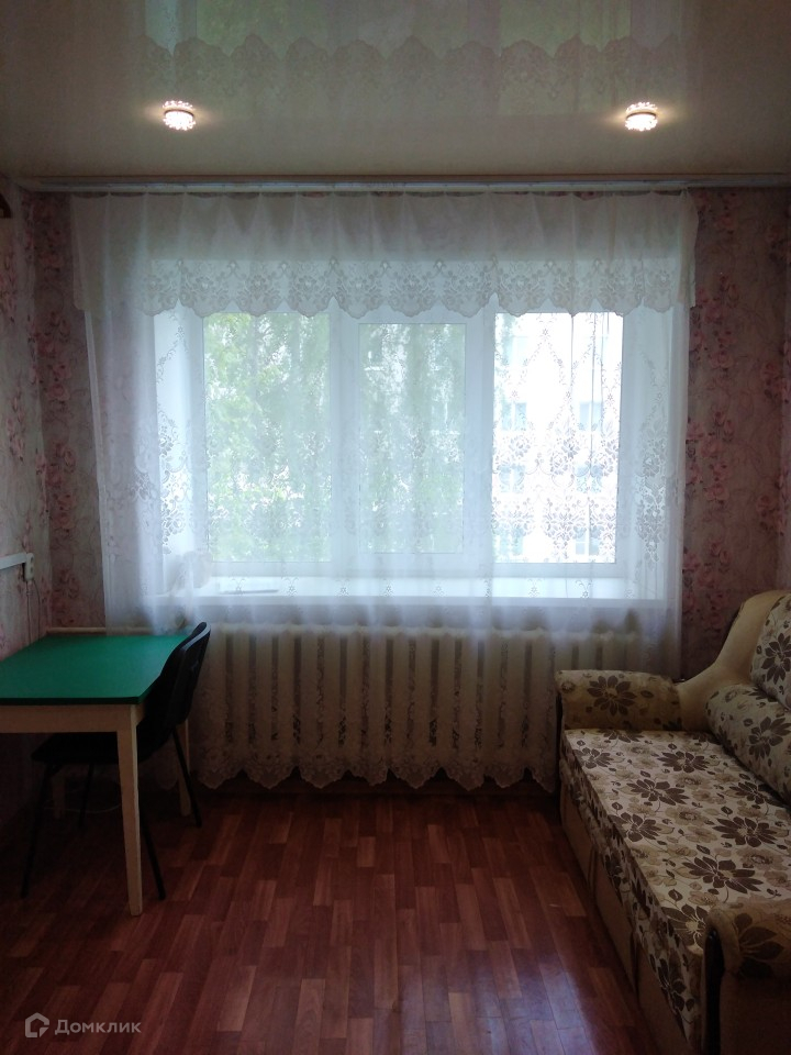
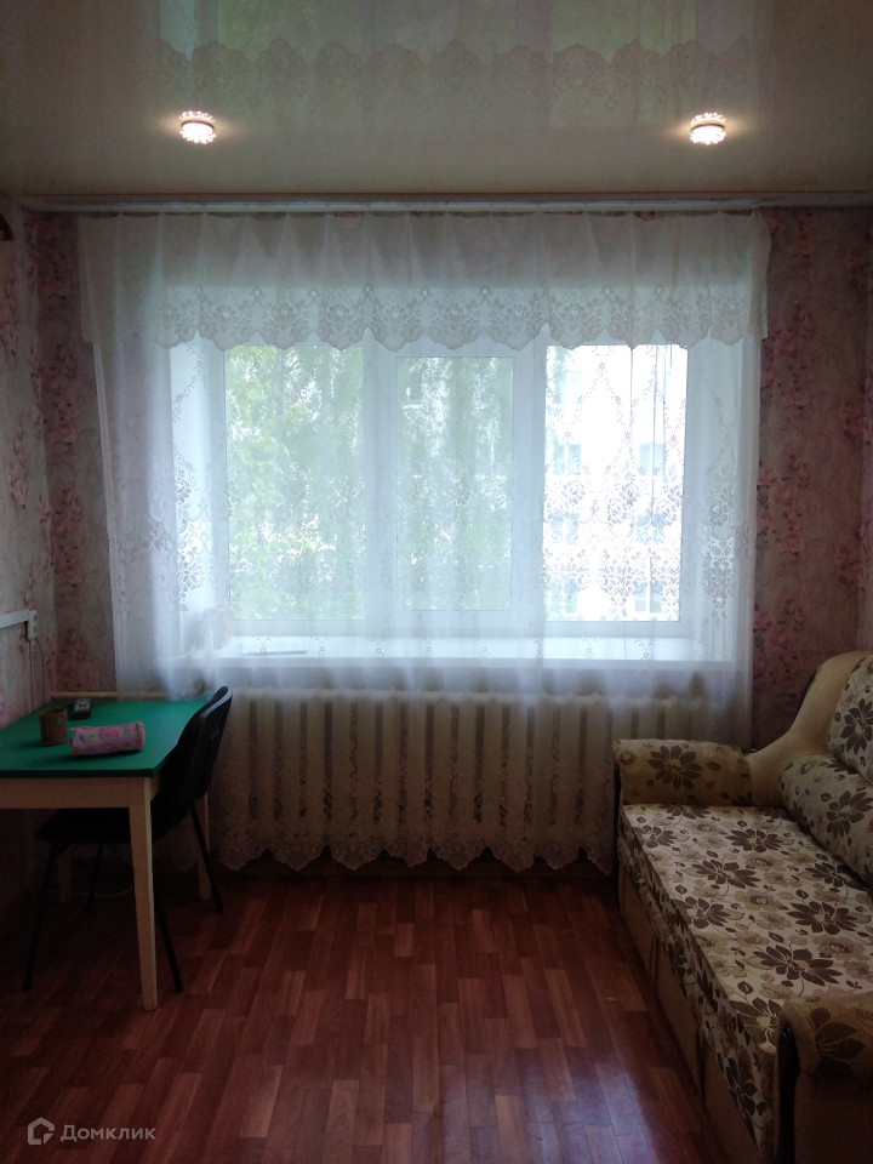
+ pencil case (107, 737)
+ remote control (82, 707)
+ cup (52, 726)
